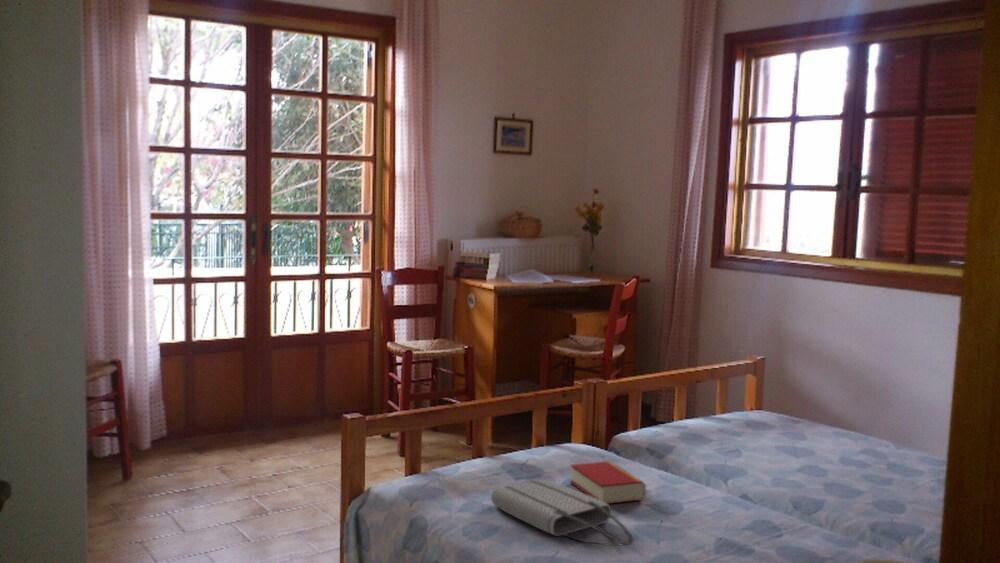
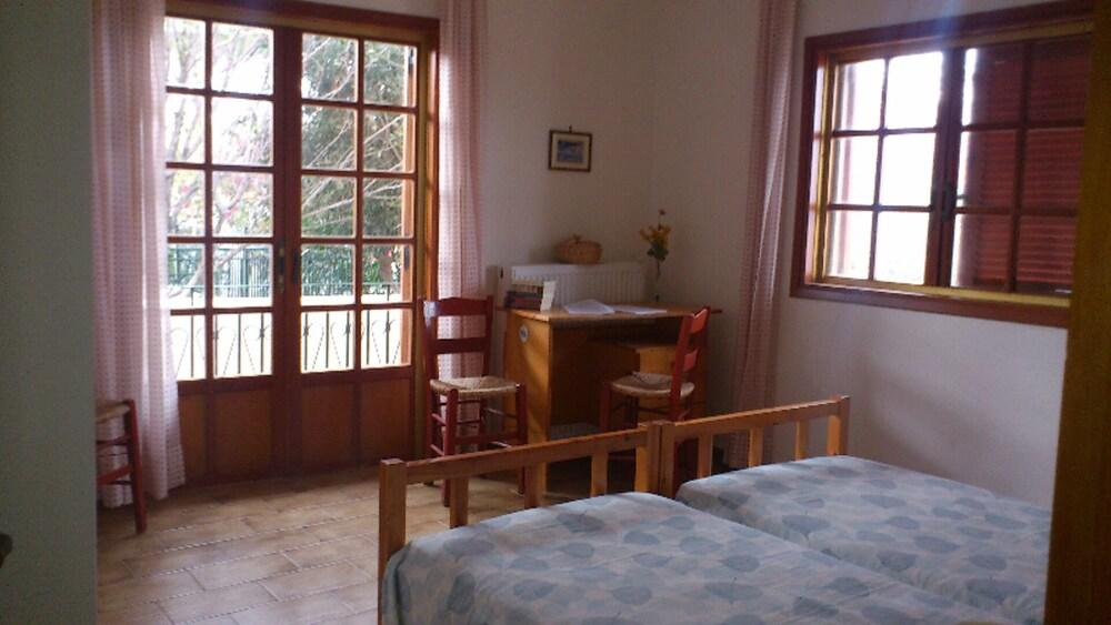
- book (606, 481)
- tote bag (569, 514)
